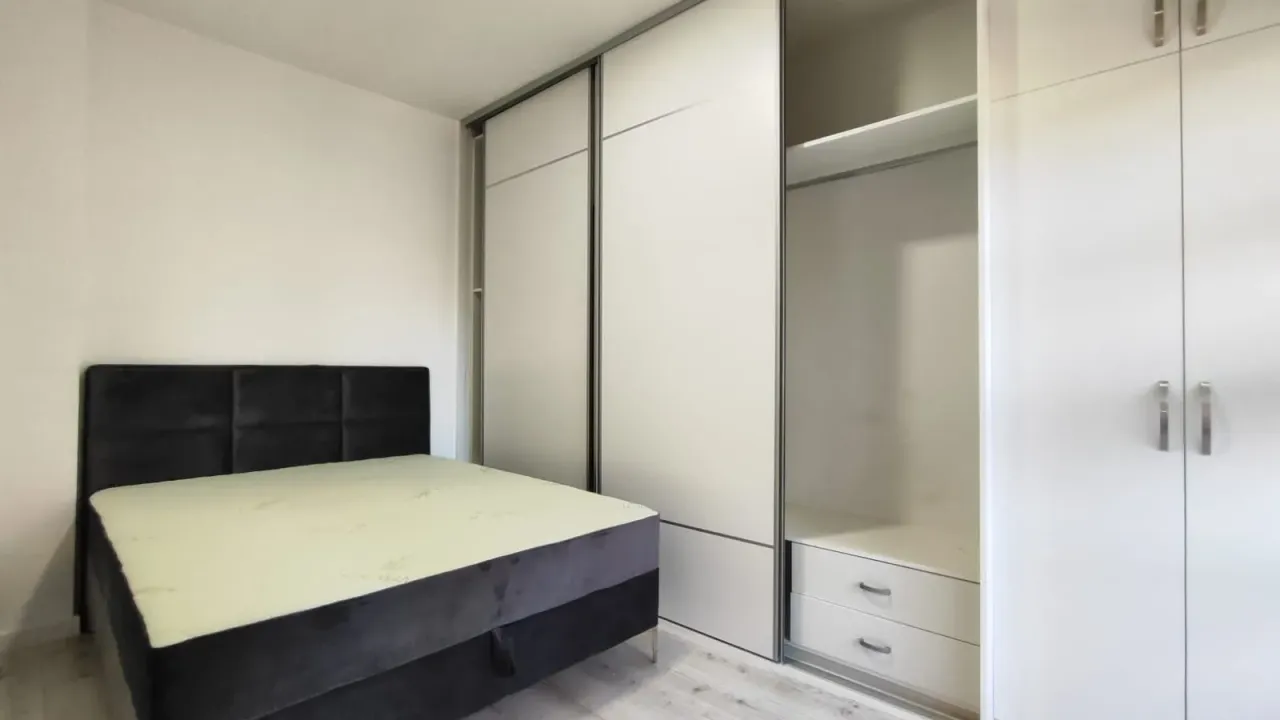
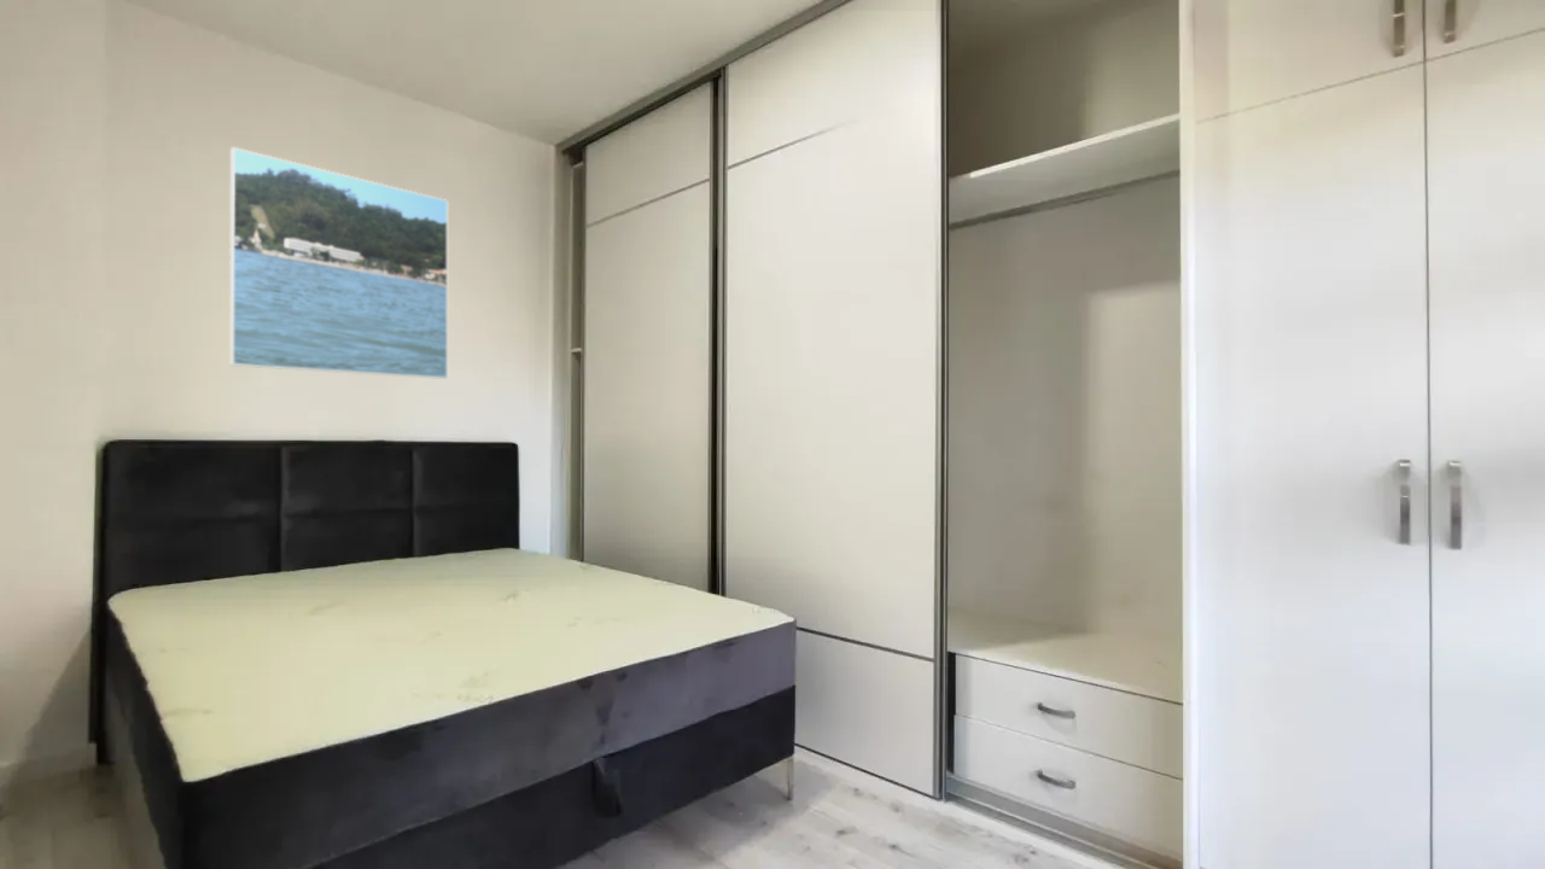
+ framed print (349, 274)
